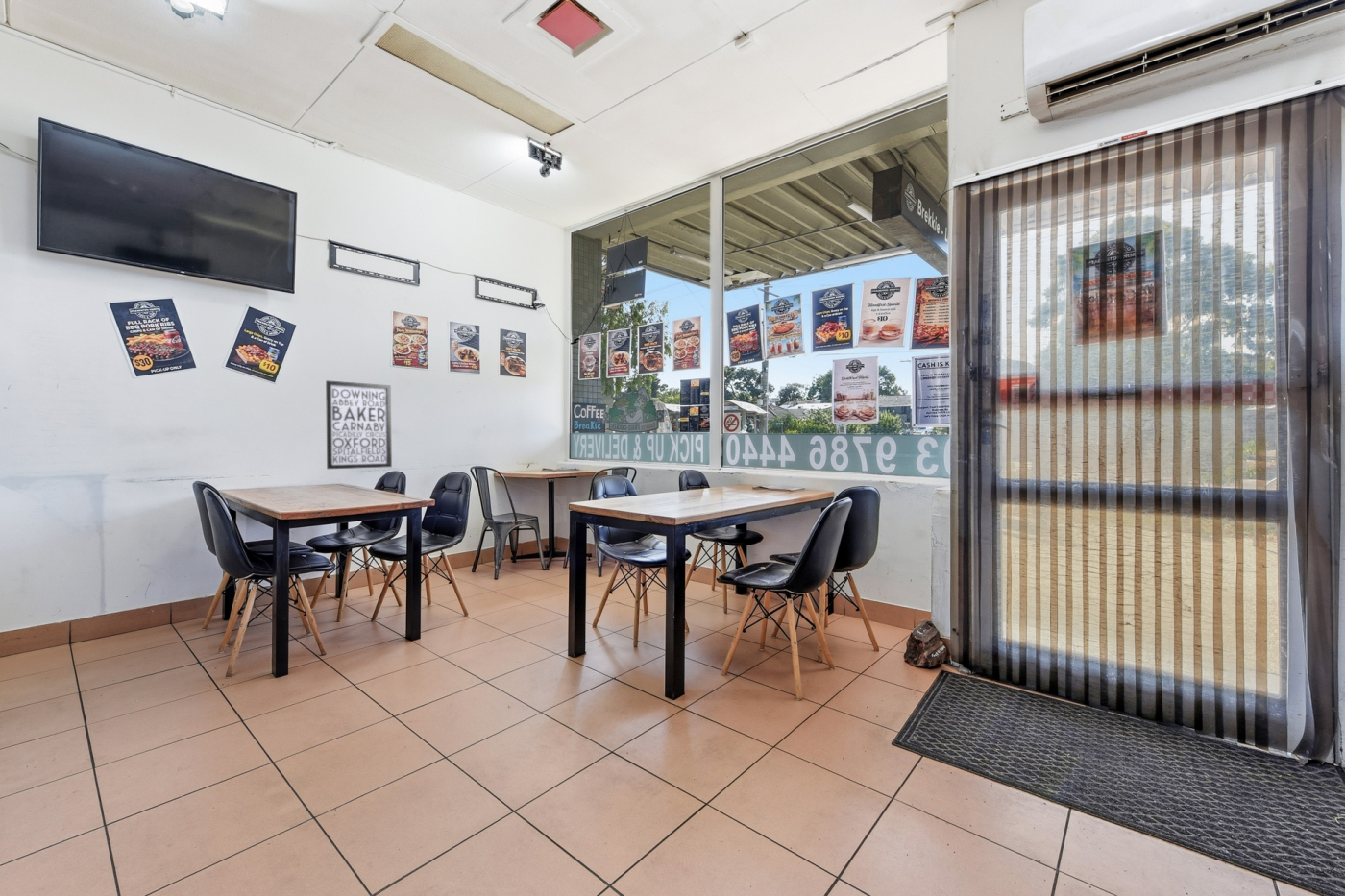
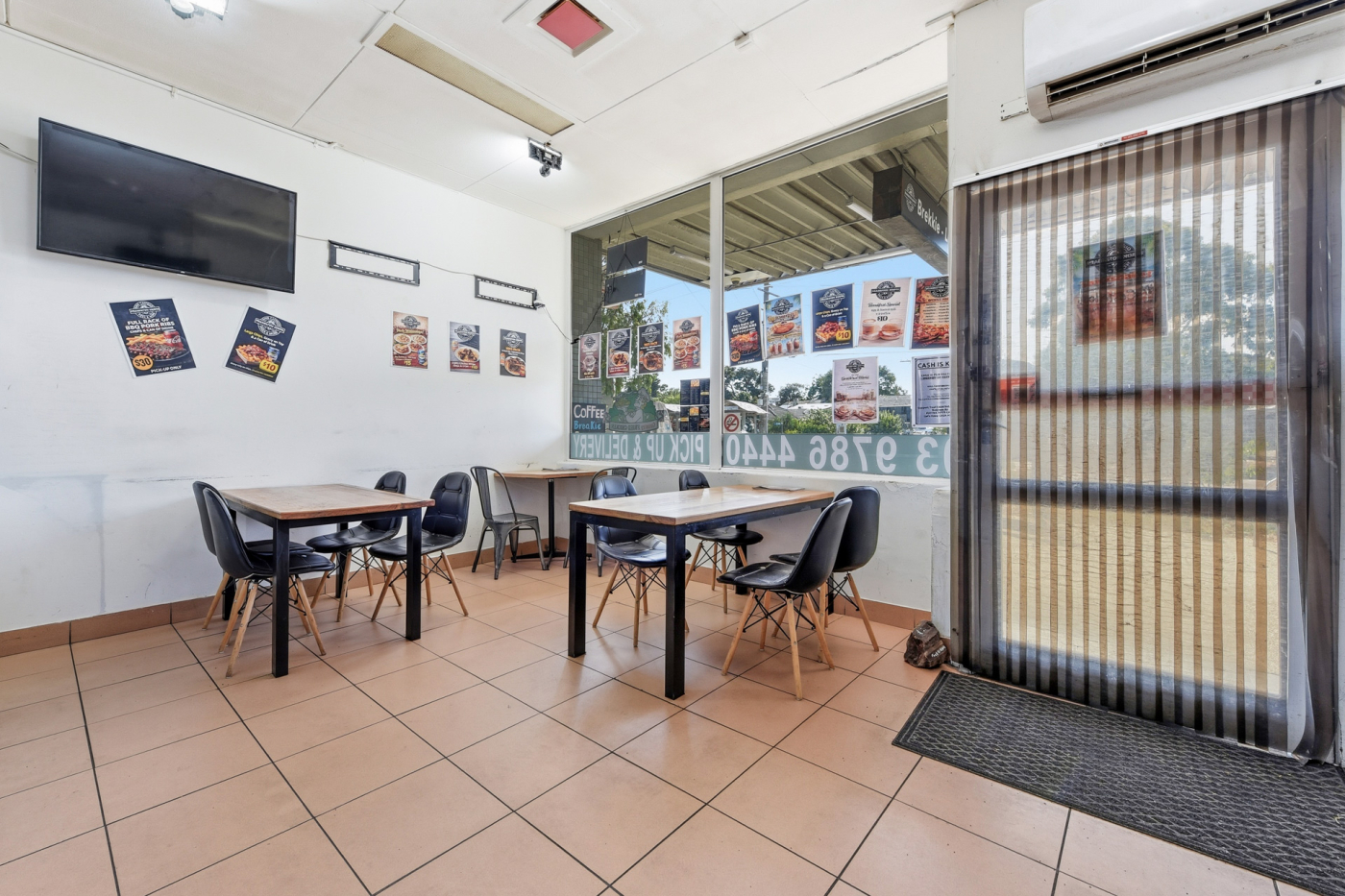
- wall art (359, 425)
